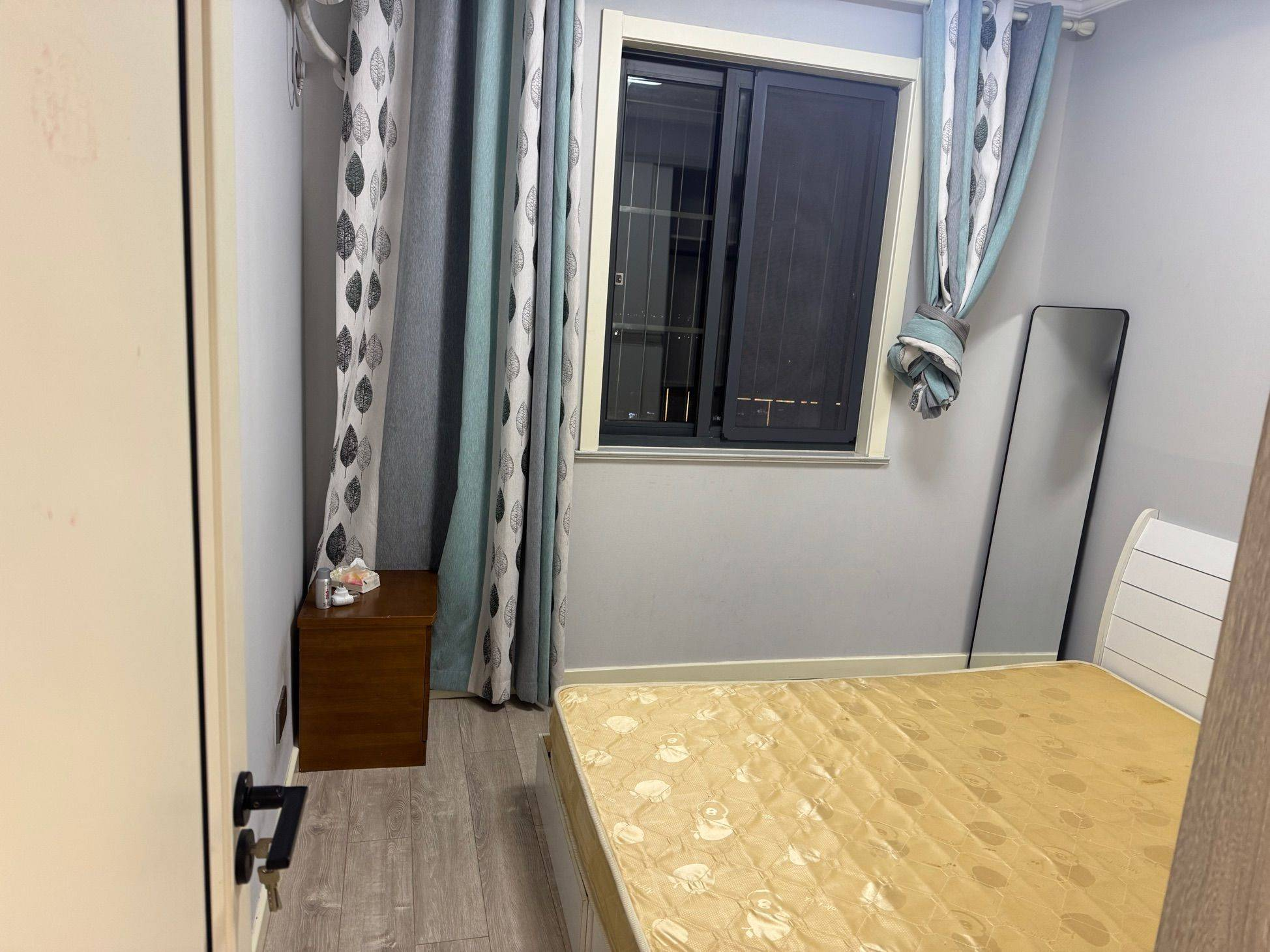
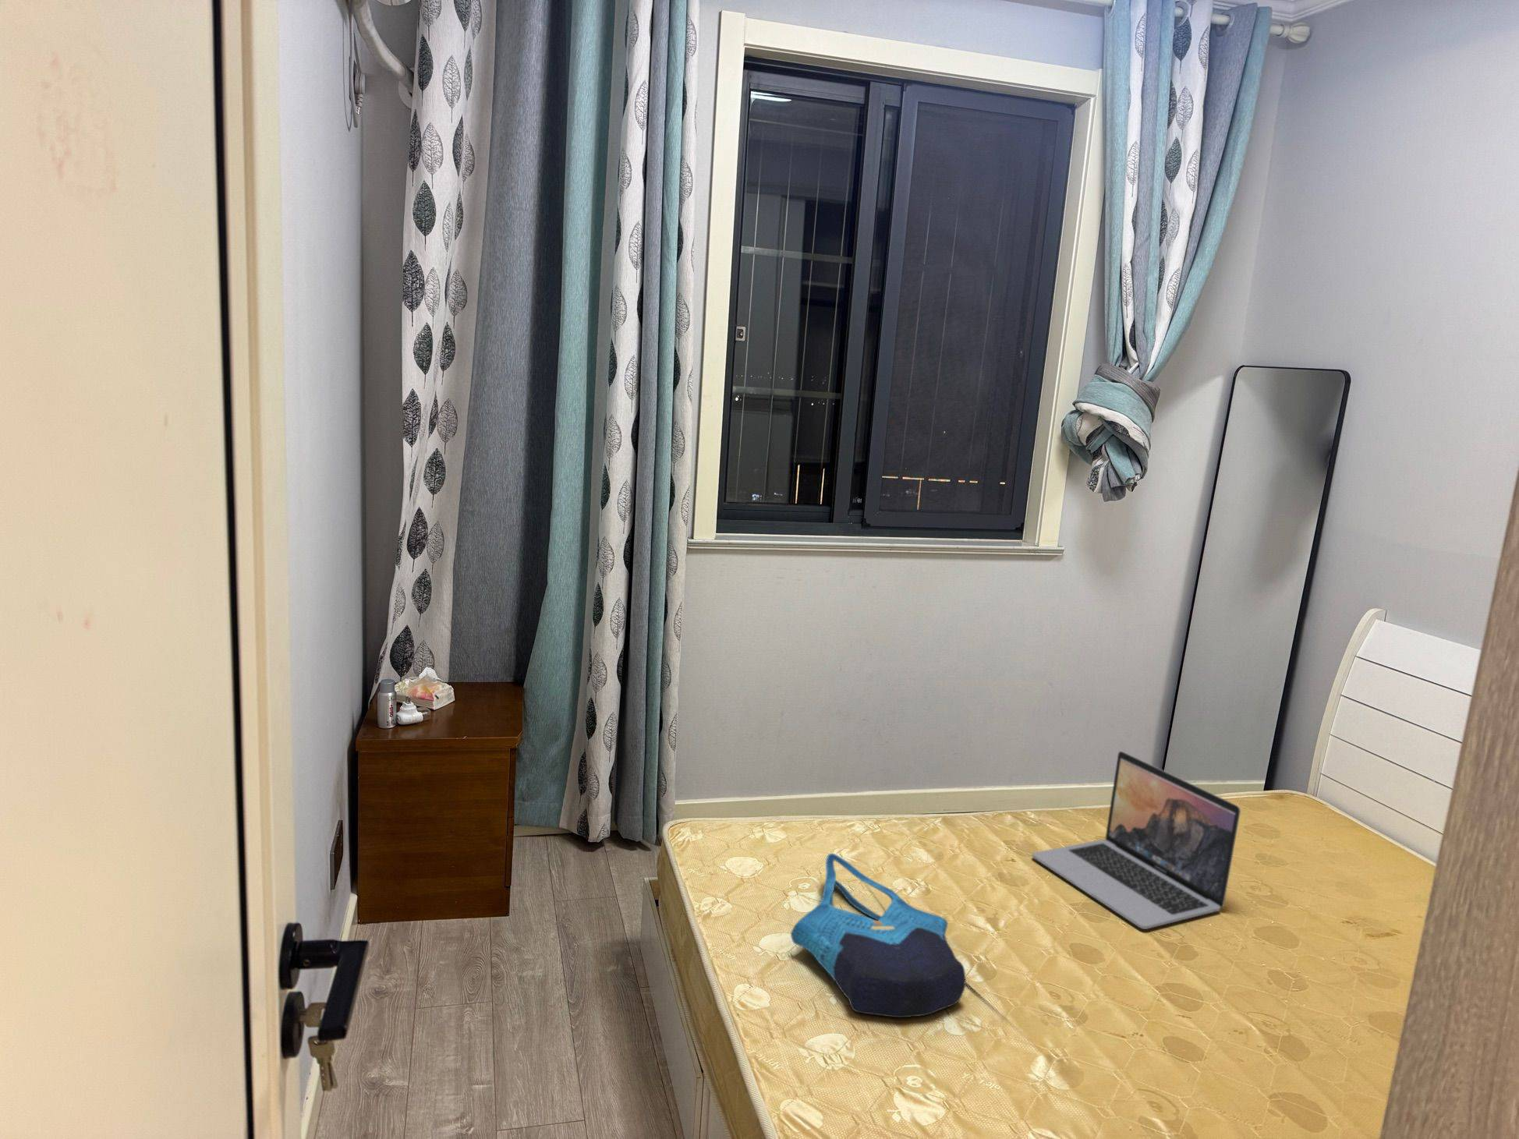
+ tote bag (868, 925)
+ laptop (1130, 834)
